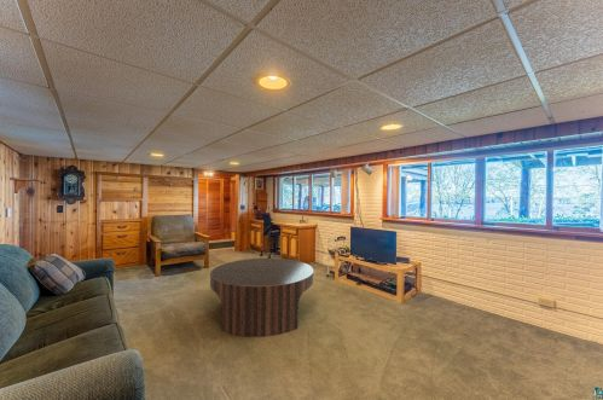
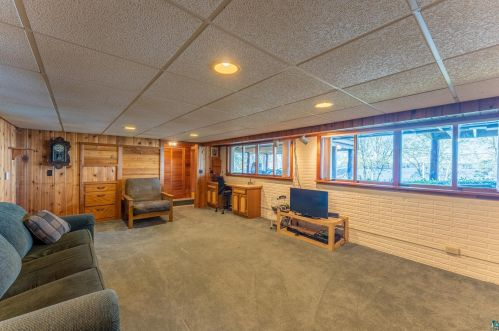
- coffee table (262, 289)
